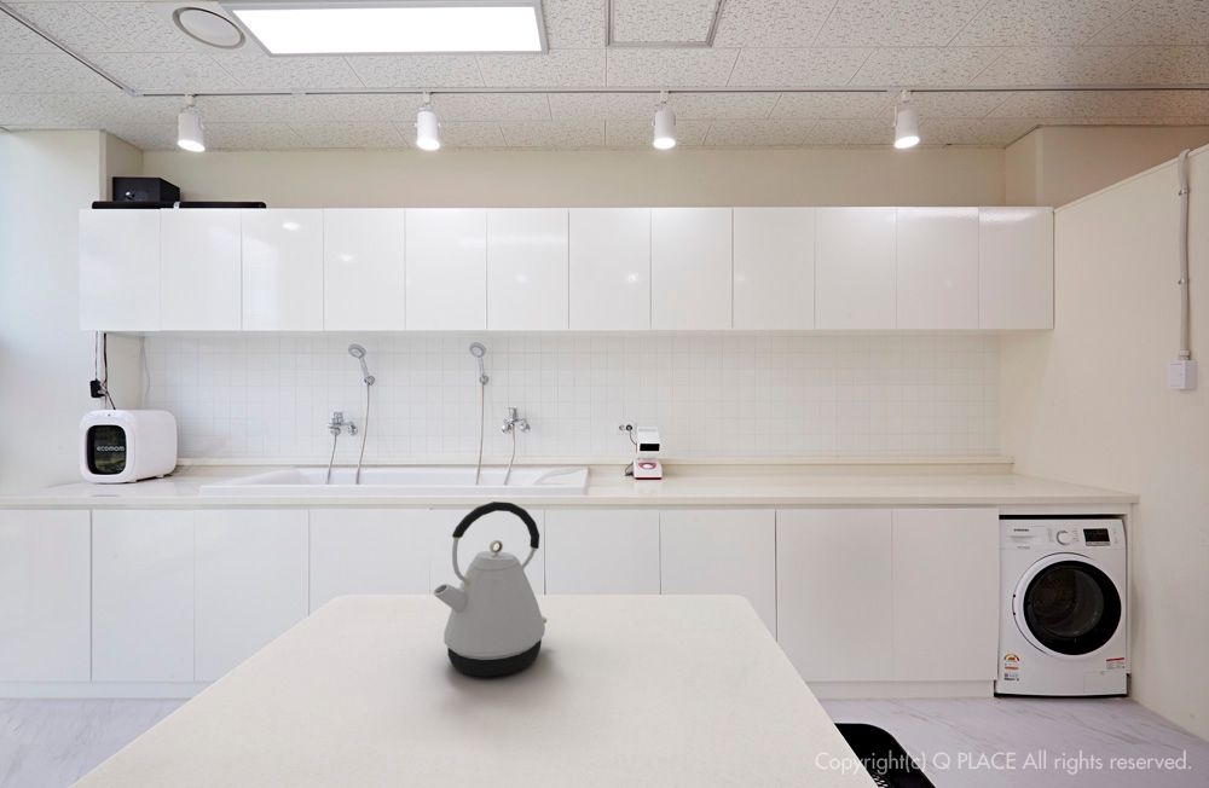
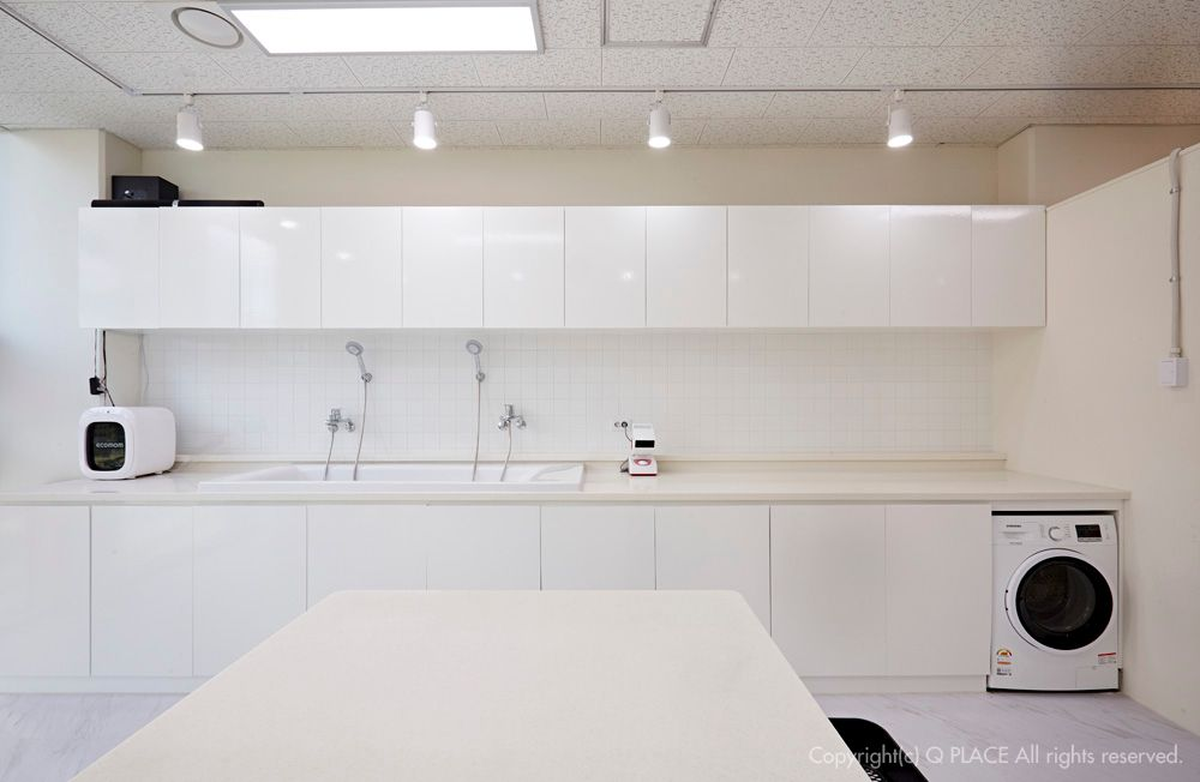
- kettle (492, 580)
